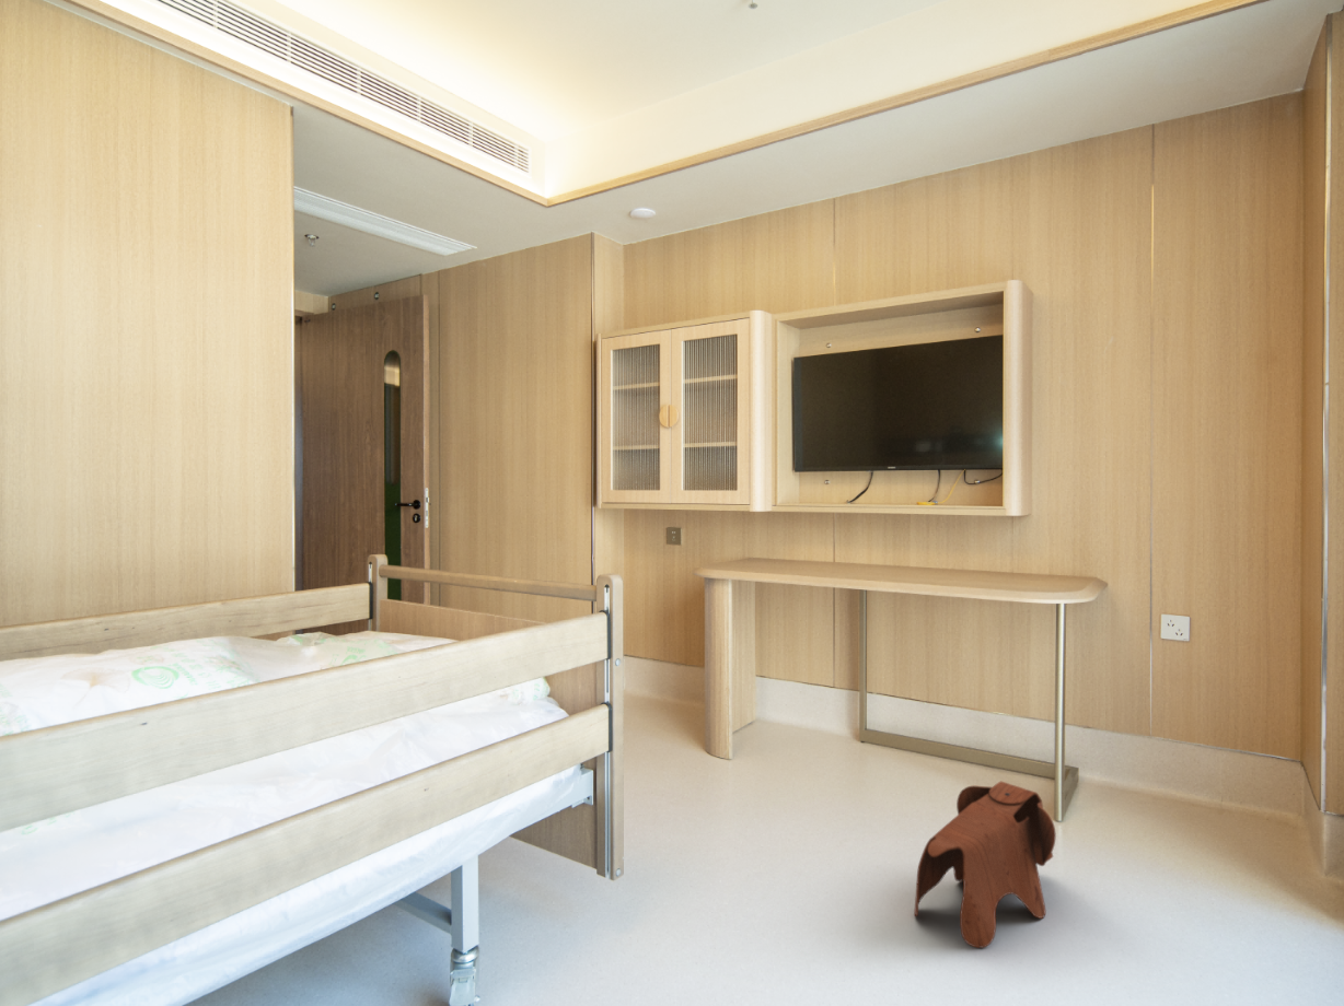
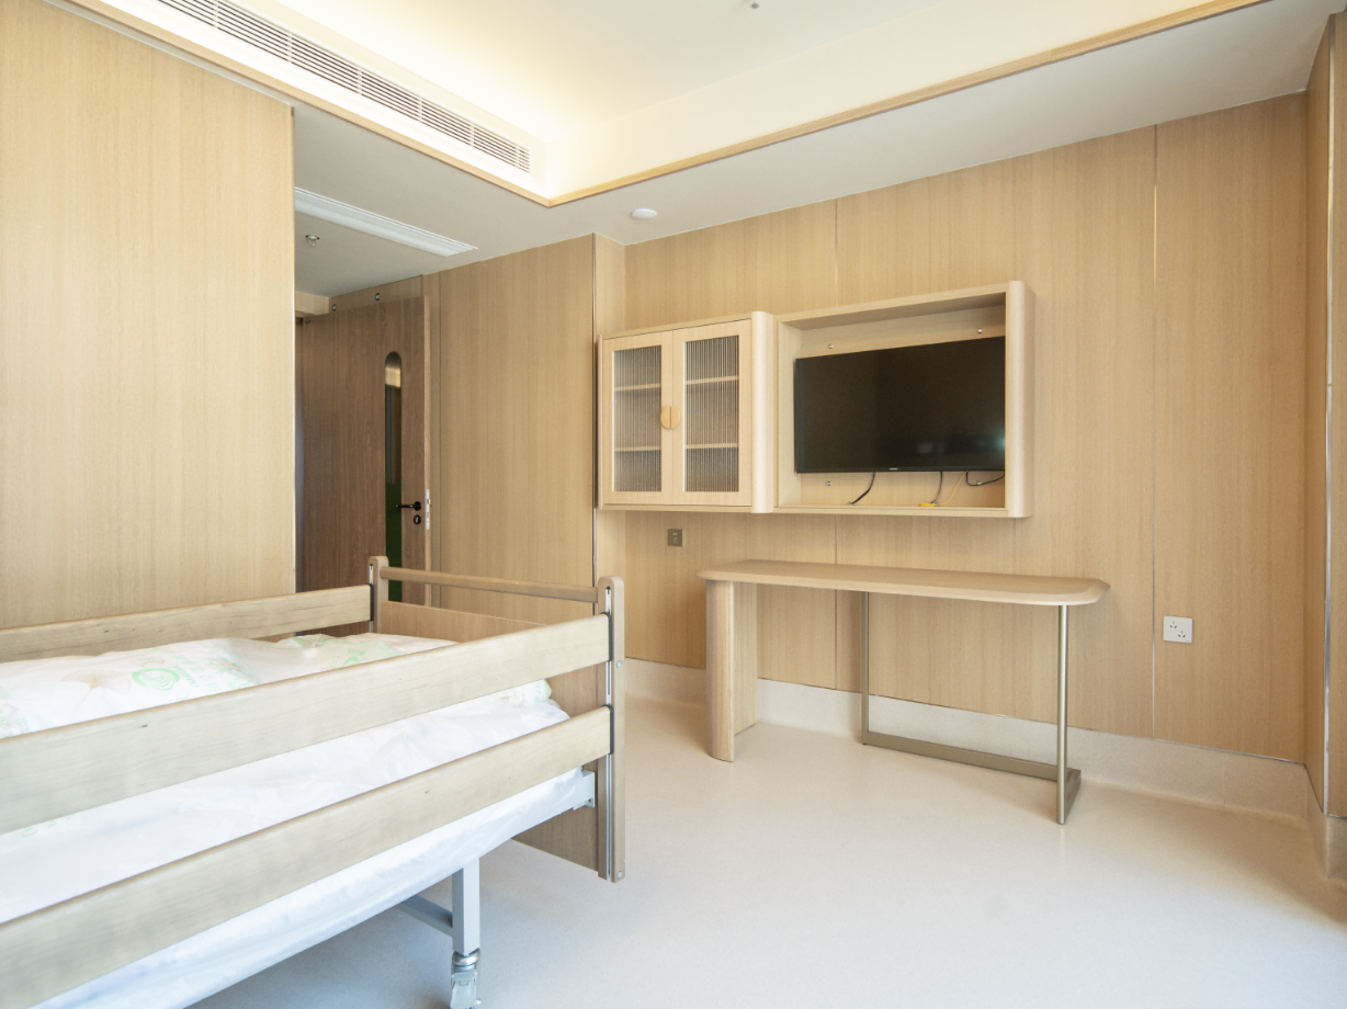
- toy elephant (989, 851)
